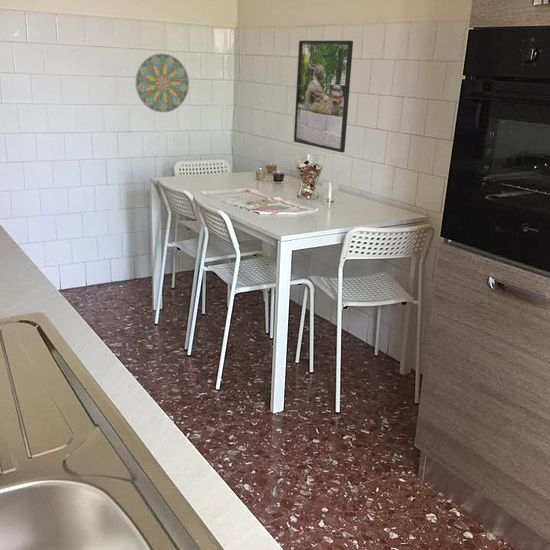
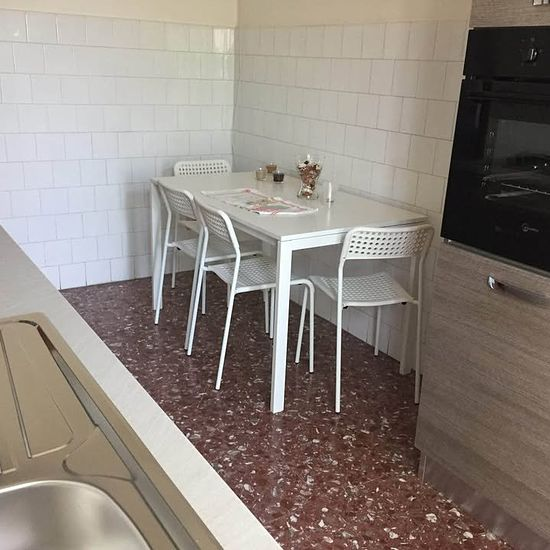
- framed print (321, 95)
- decorative plate (162, 83)
